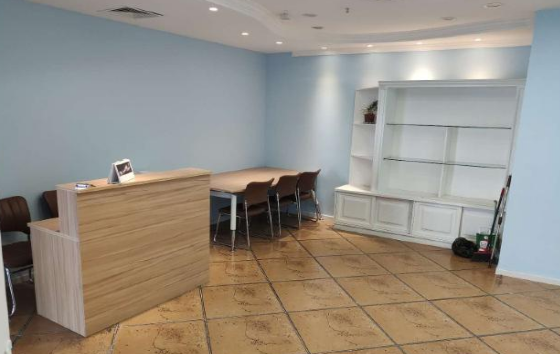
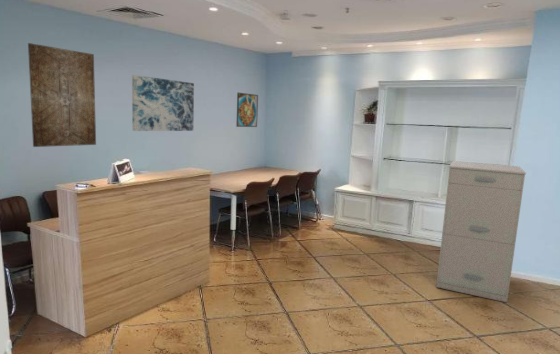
+ filing cabinet (478, 226)
+ wall art (64, 98)
+ wall art (165, 105)
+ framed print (247, 110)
